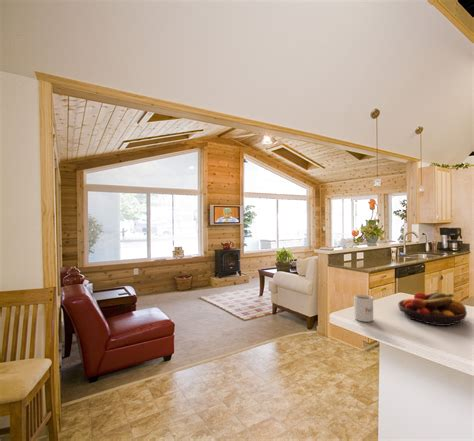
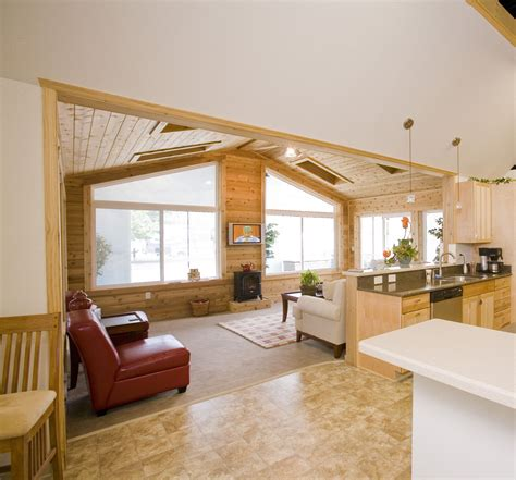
- fruit bowl (430, 304)
- mug (364, 306)
